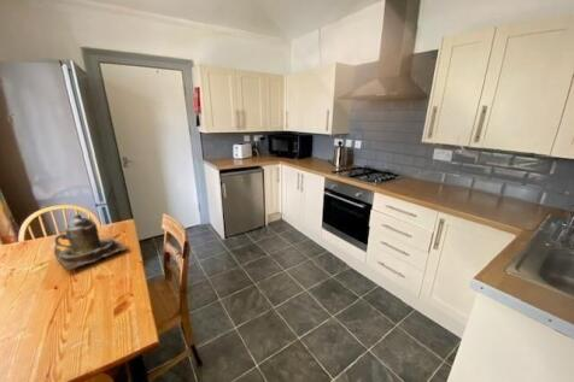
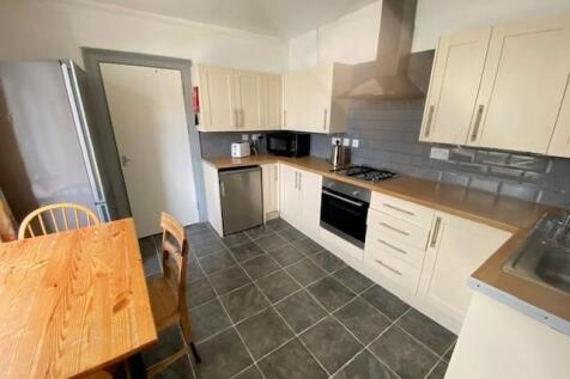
- teapot (88, 235)
